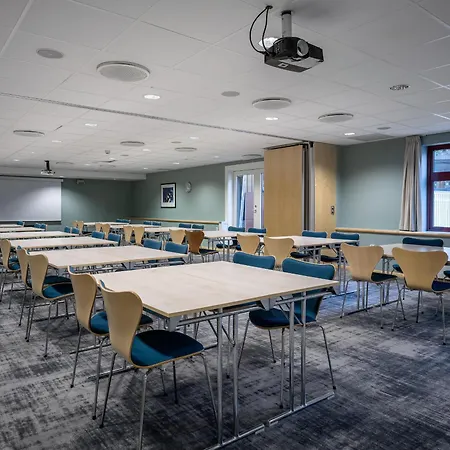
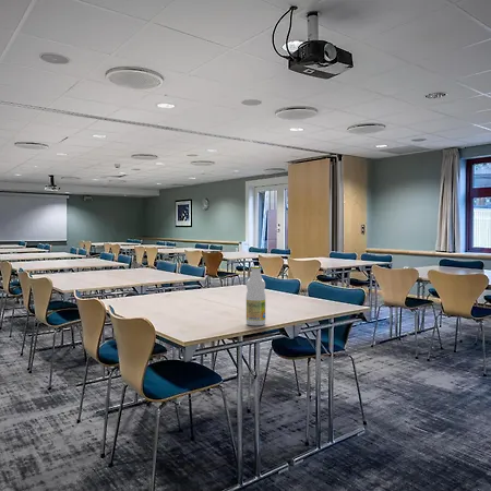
+ bottle (255, 295)
